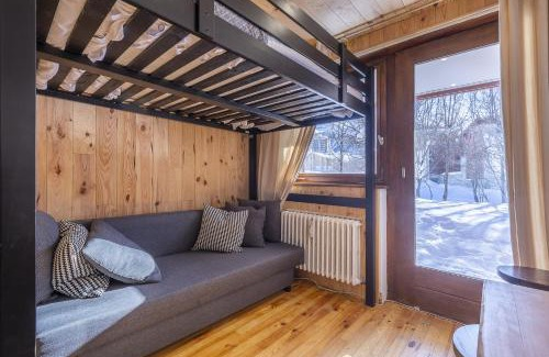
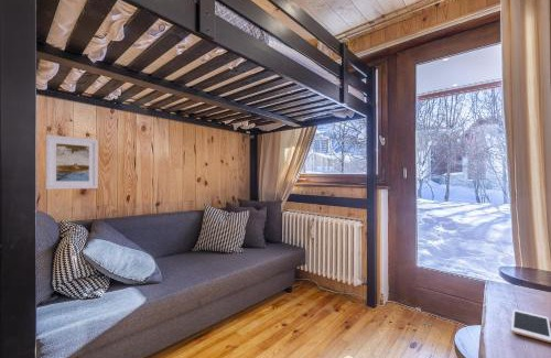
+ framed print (73, 163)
+ cell phone (530, 324)
